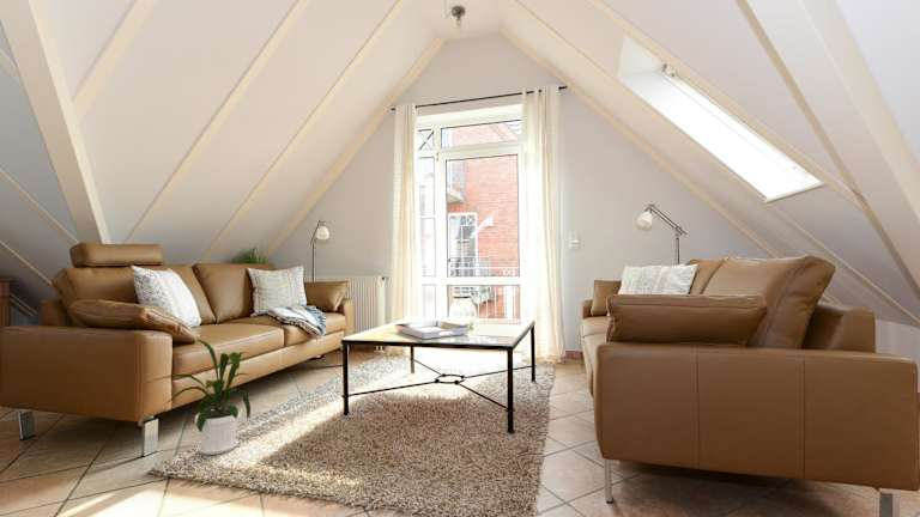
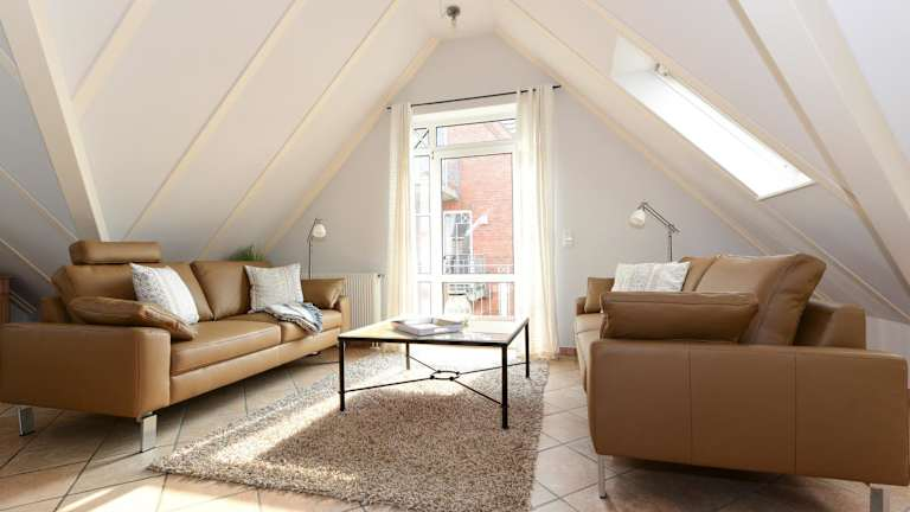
- house plant (214, 394)
